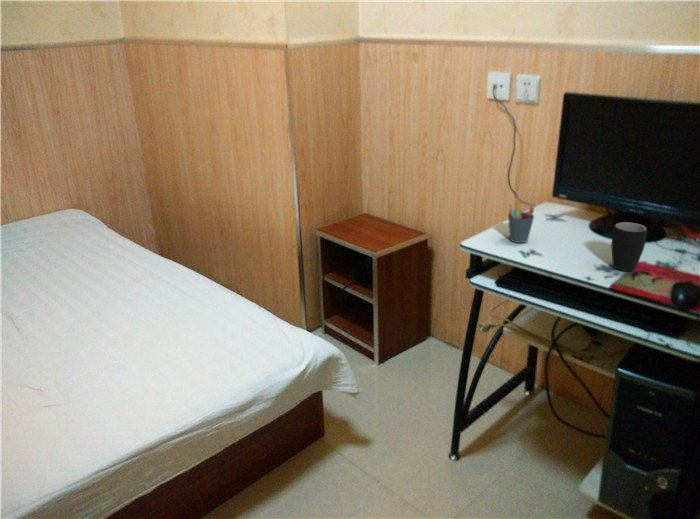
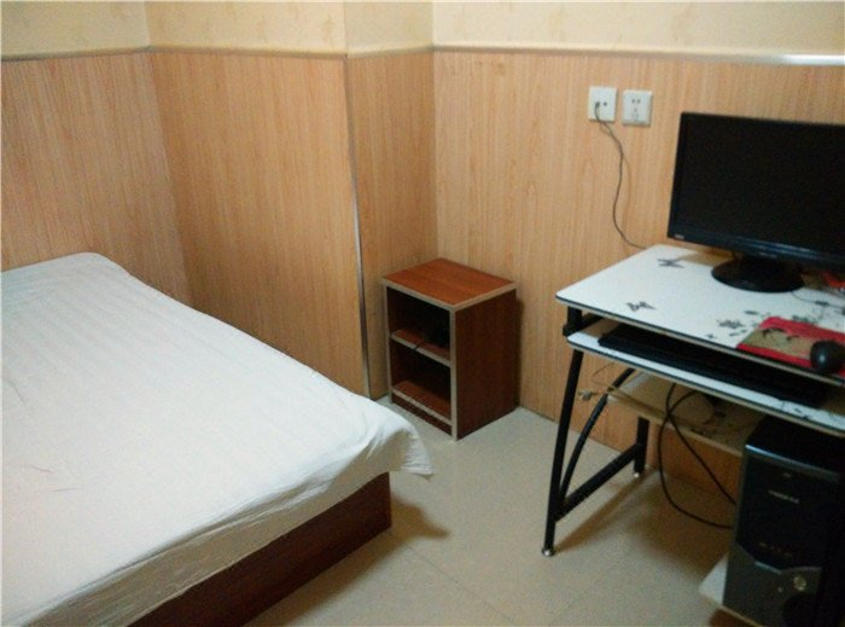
- mug (631, 245)
- pen holder (520, 221)
